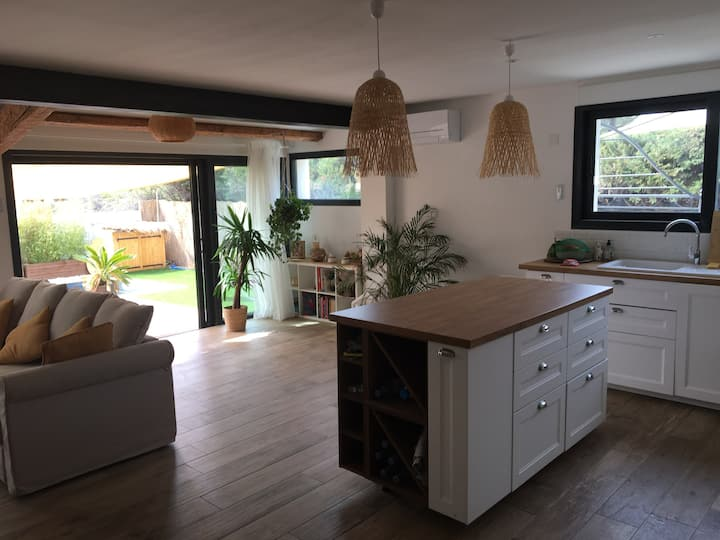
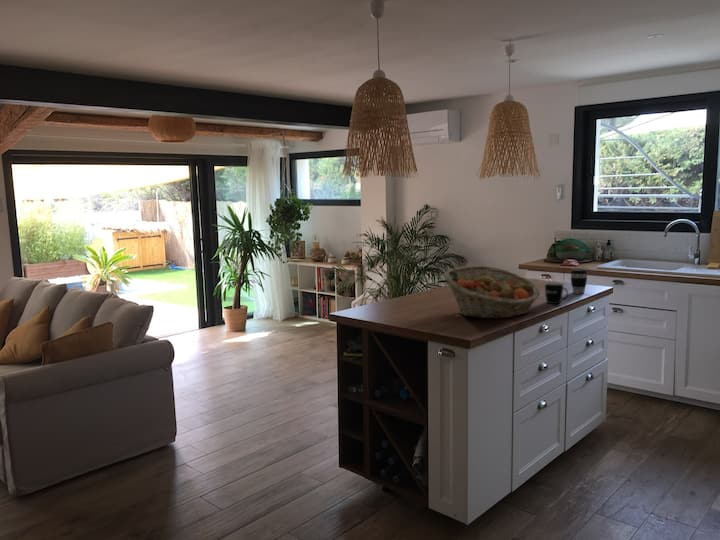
+ coffee cup (578, 281)
+ mug (556, 293)
+ fruit basket (491, 290)
